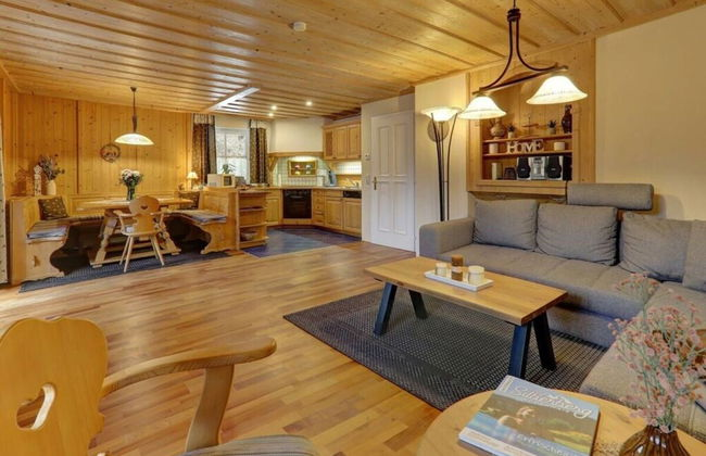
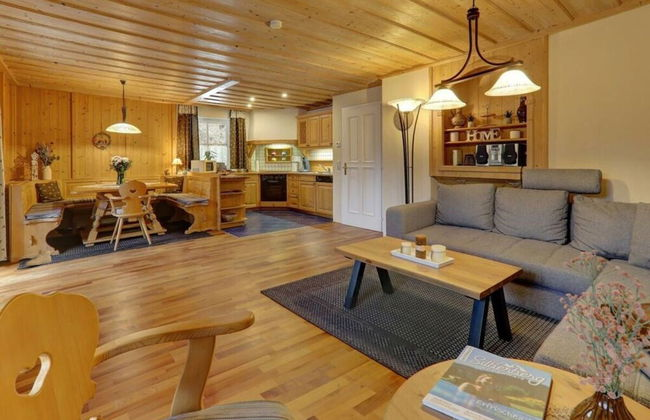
+ sneaker (38, 257)
